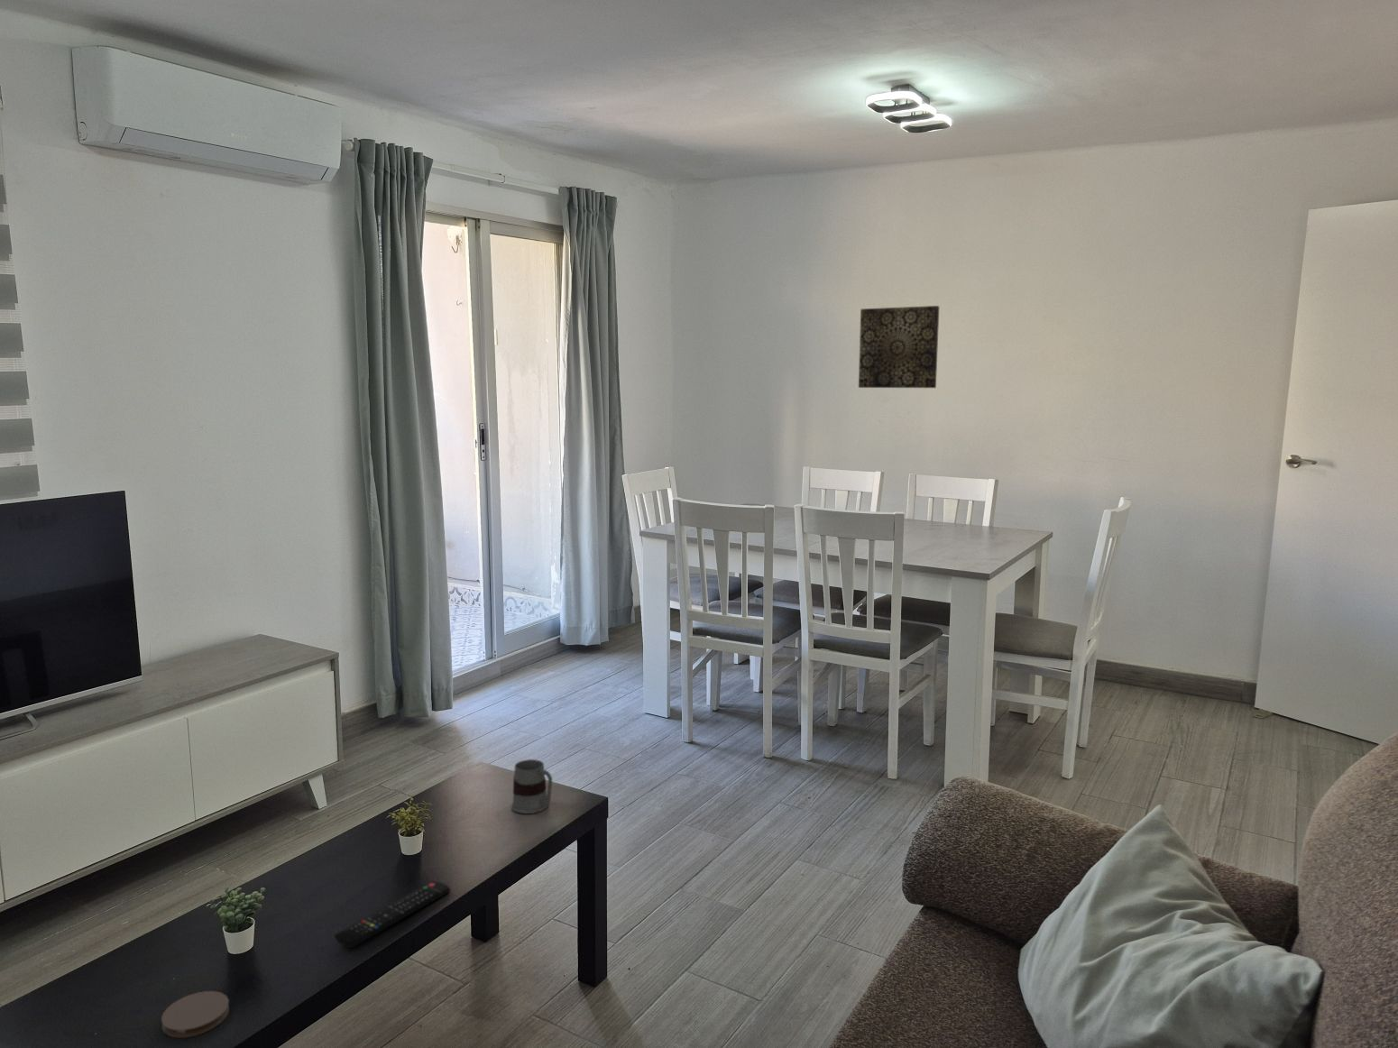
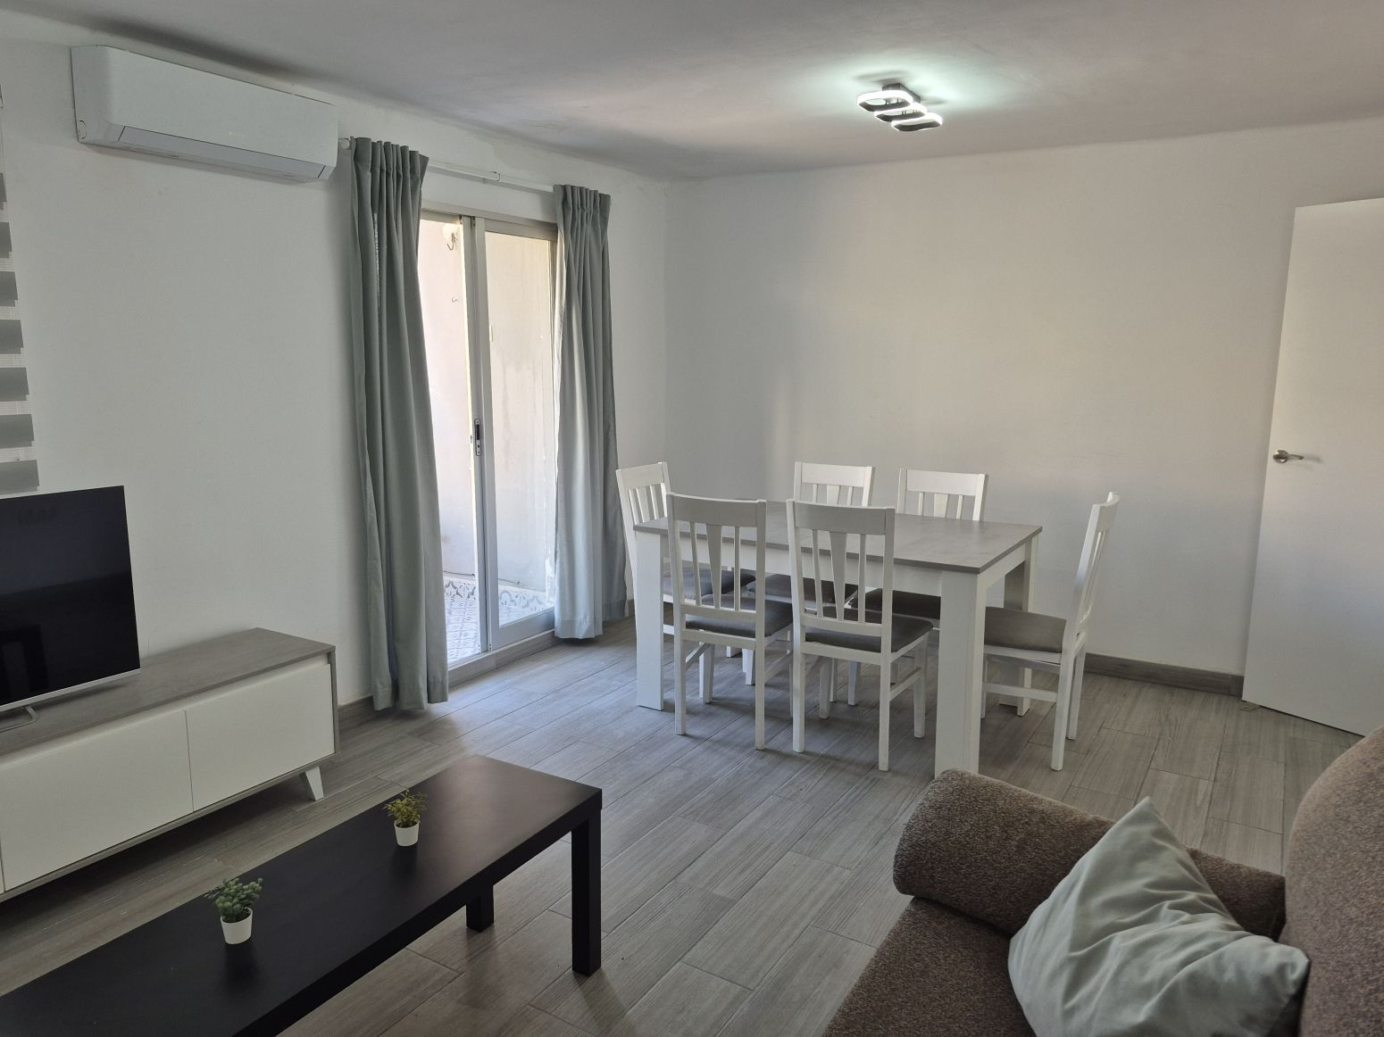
- wall art (897, 347)
- remote control (396, 913)
- mug (534, 786)
- coaster (196, 1013)
